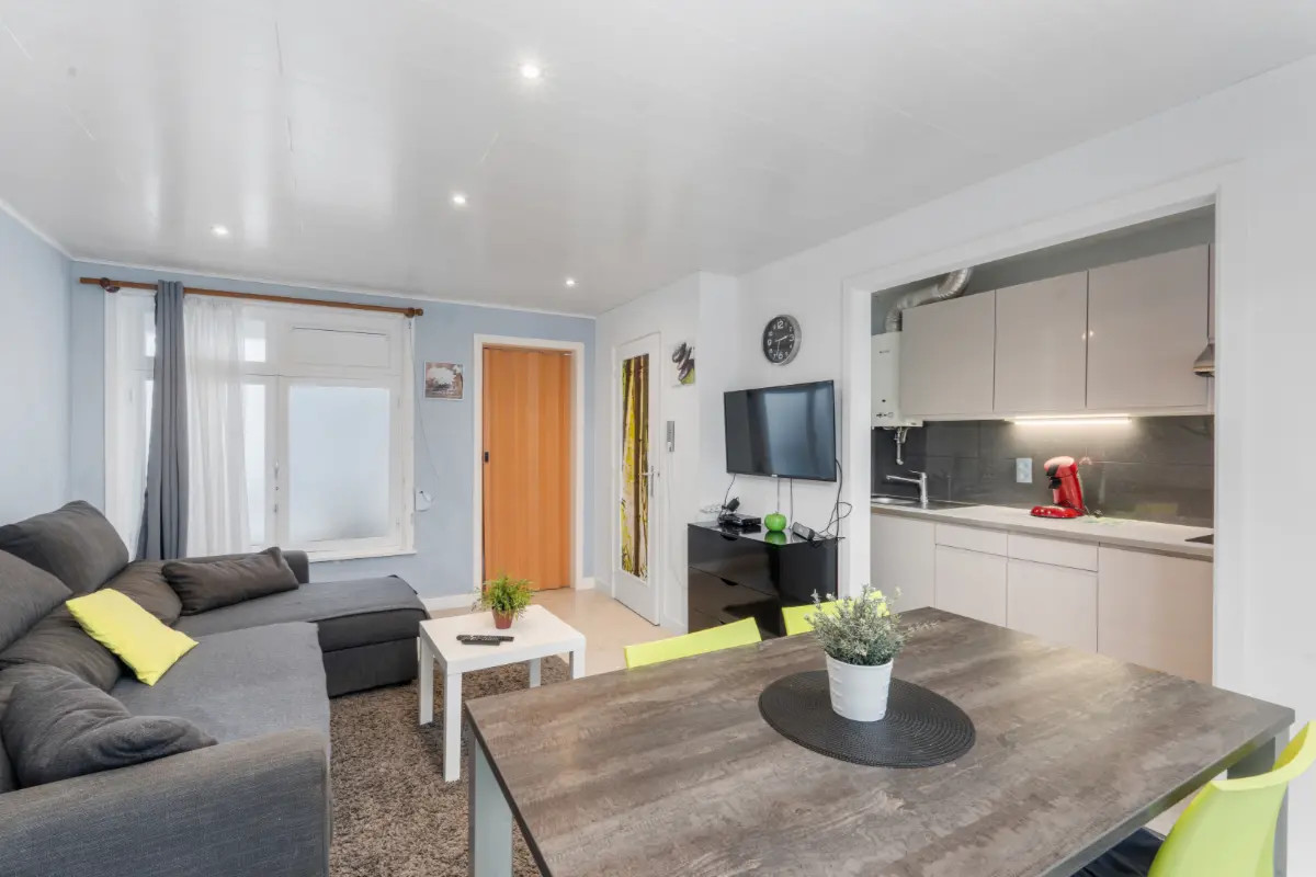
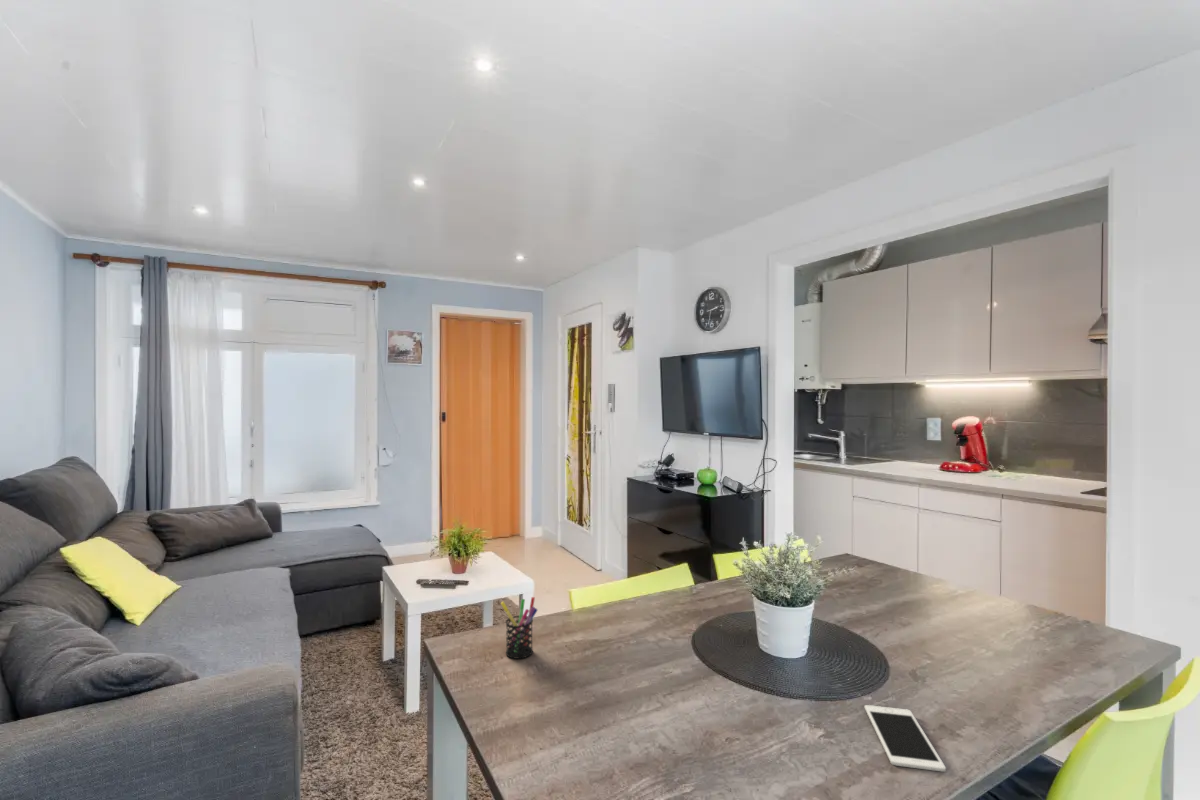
+ cell phone (901, 735)
+ pen holder (521, 623)
